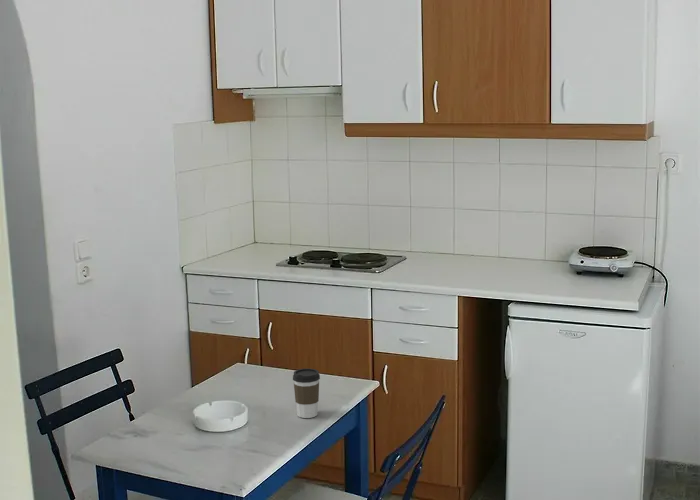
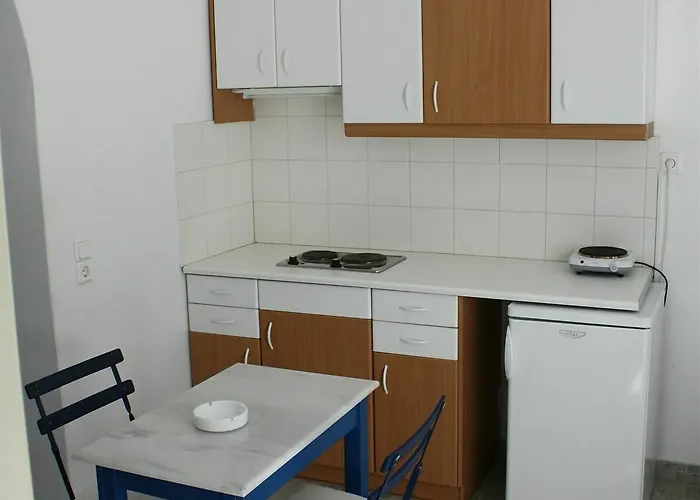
- coffee cup (306, 393)
